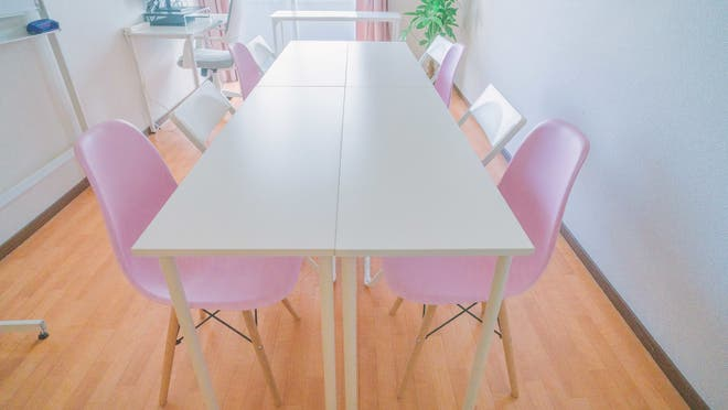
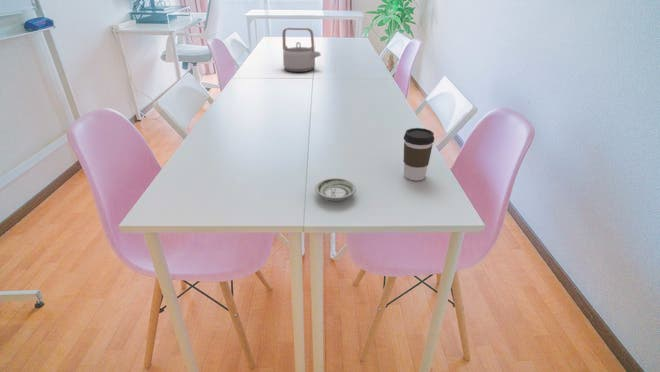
+ coffee cup (417, 154)
+ saucer (335, 191)
+ teapot (301, 49)
